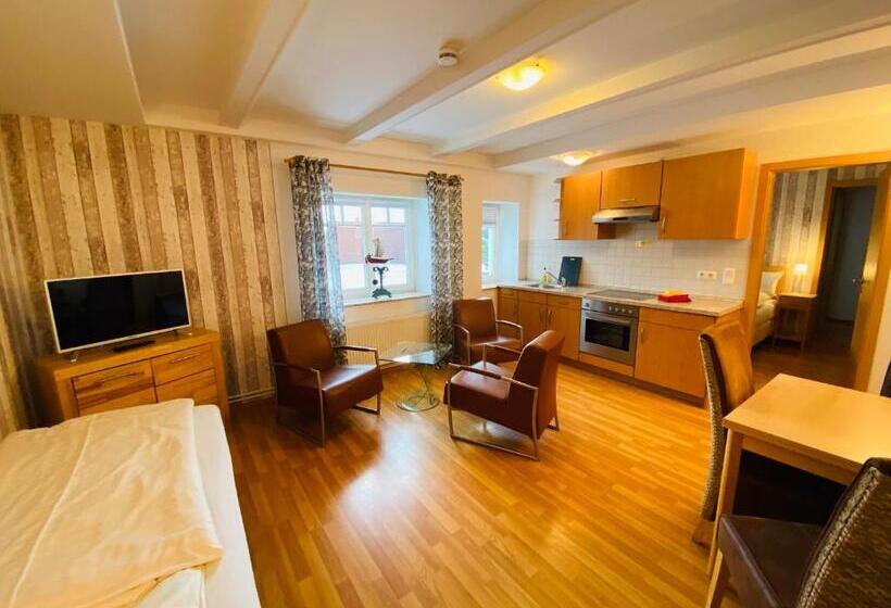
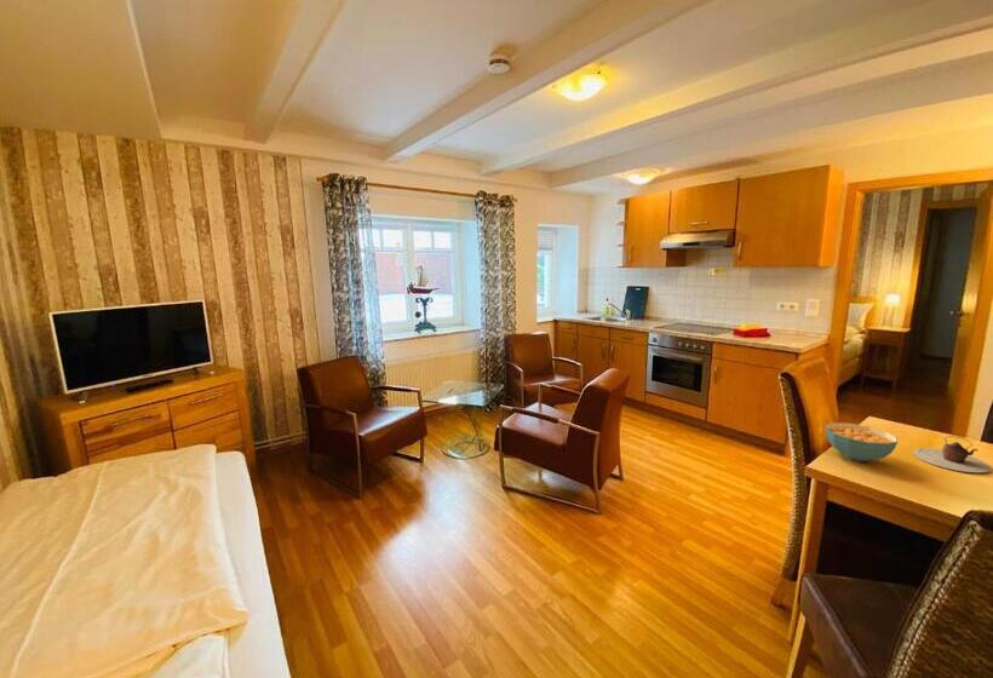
+ cereal bowl (857, 444)
+ teapot (952, 448)
